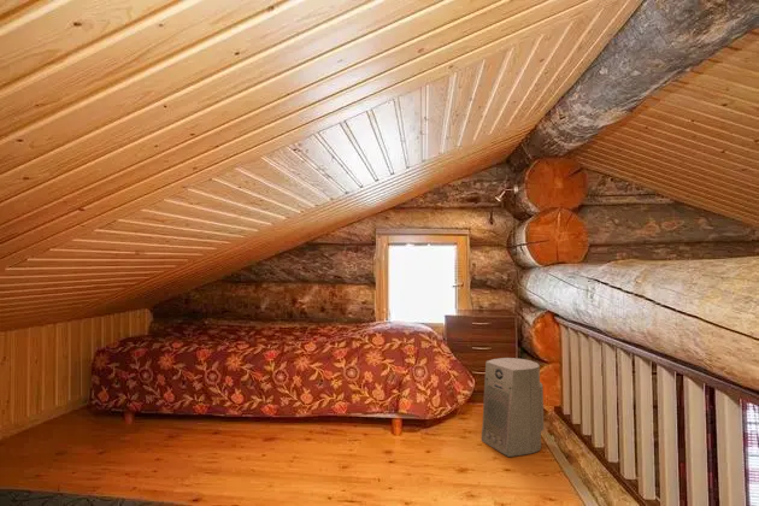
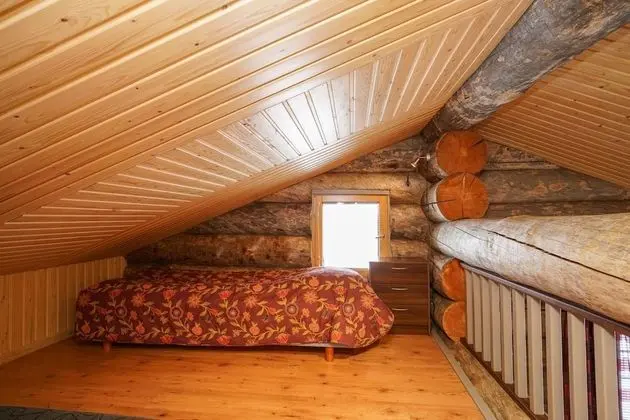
- fan (514, 402)
